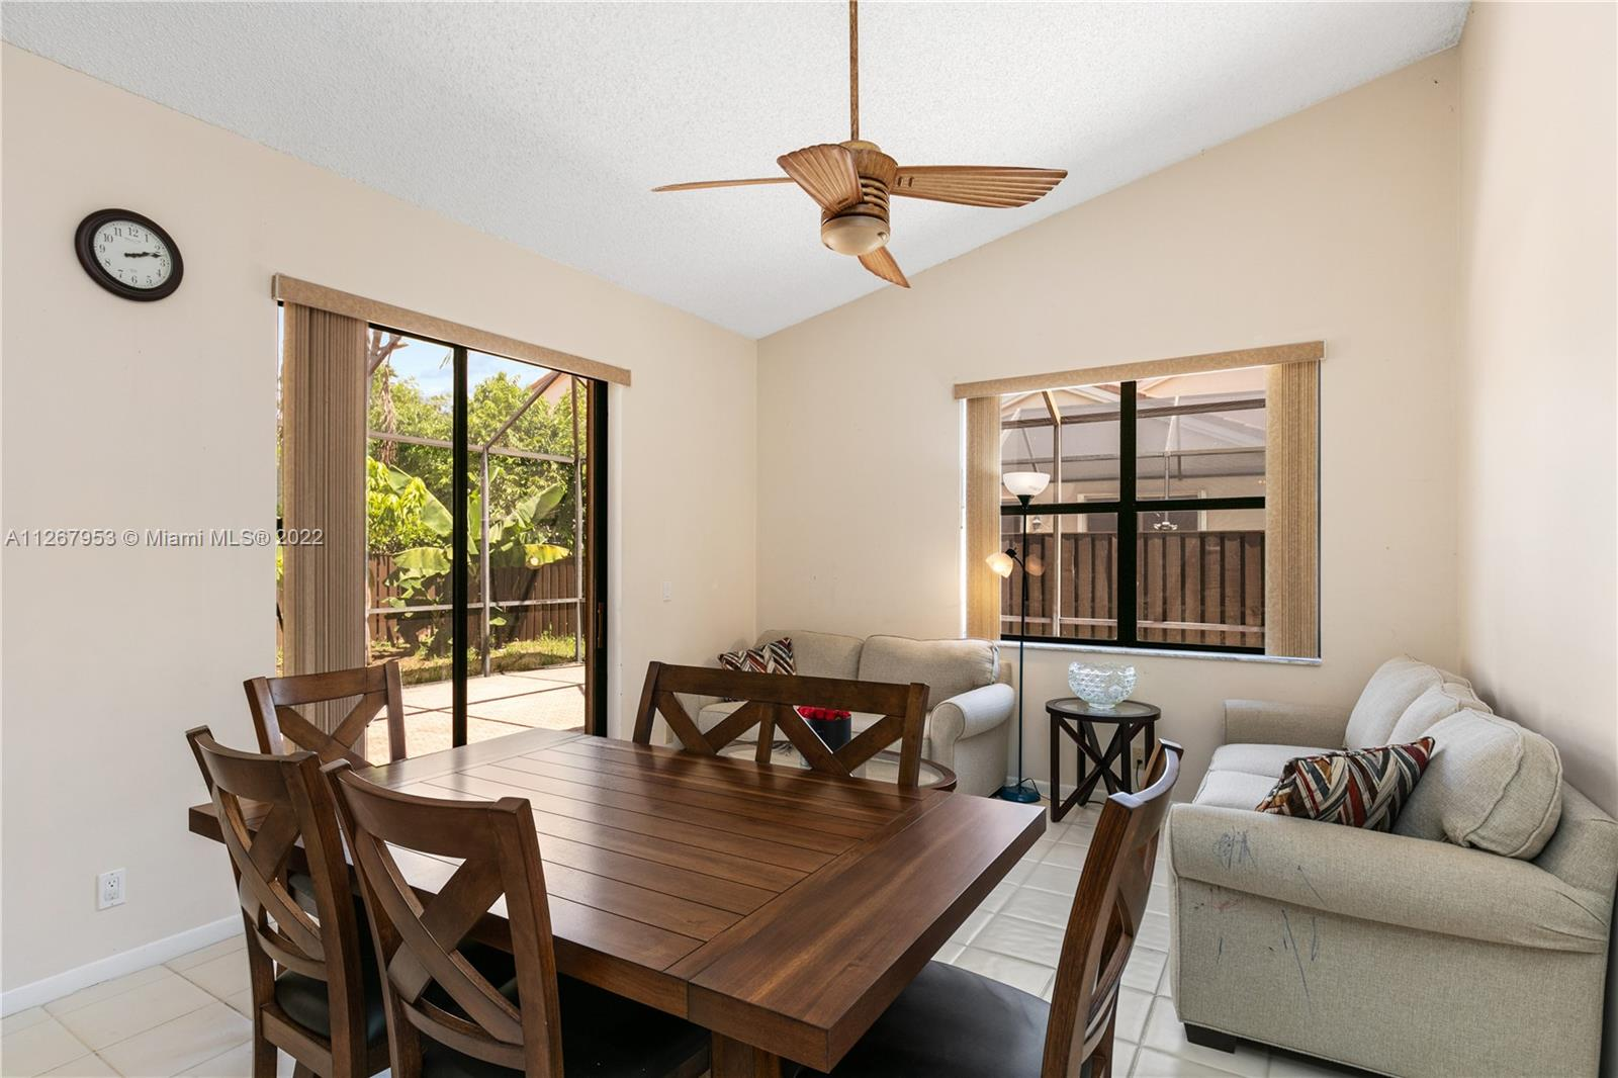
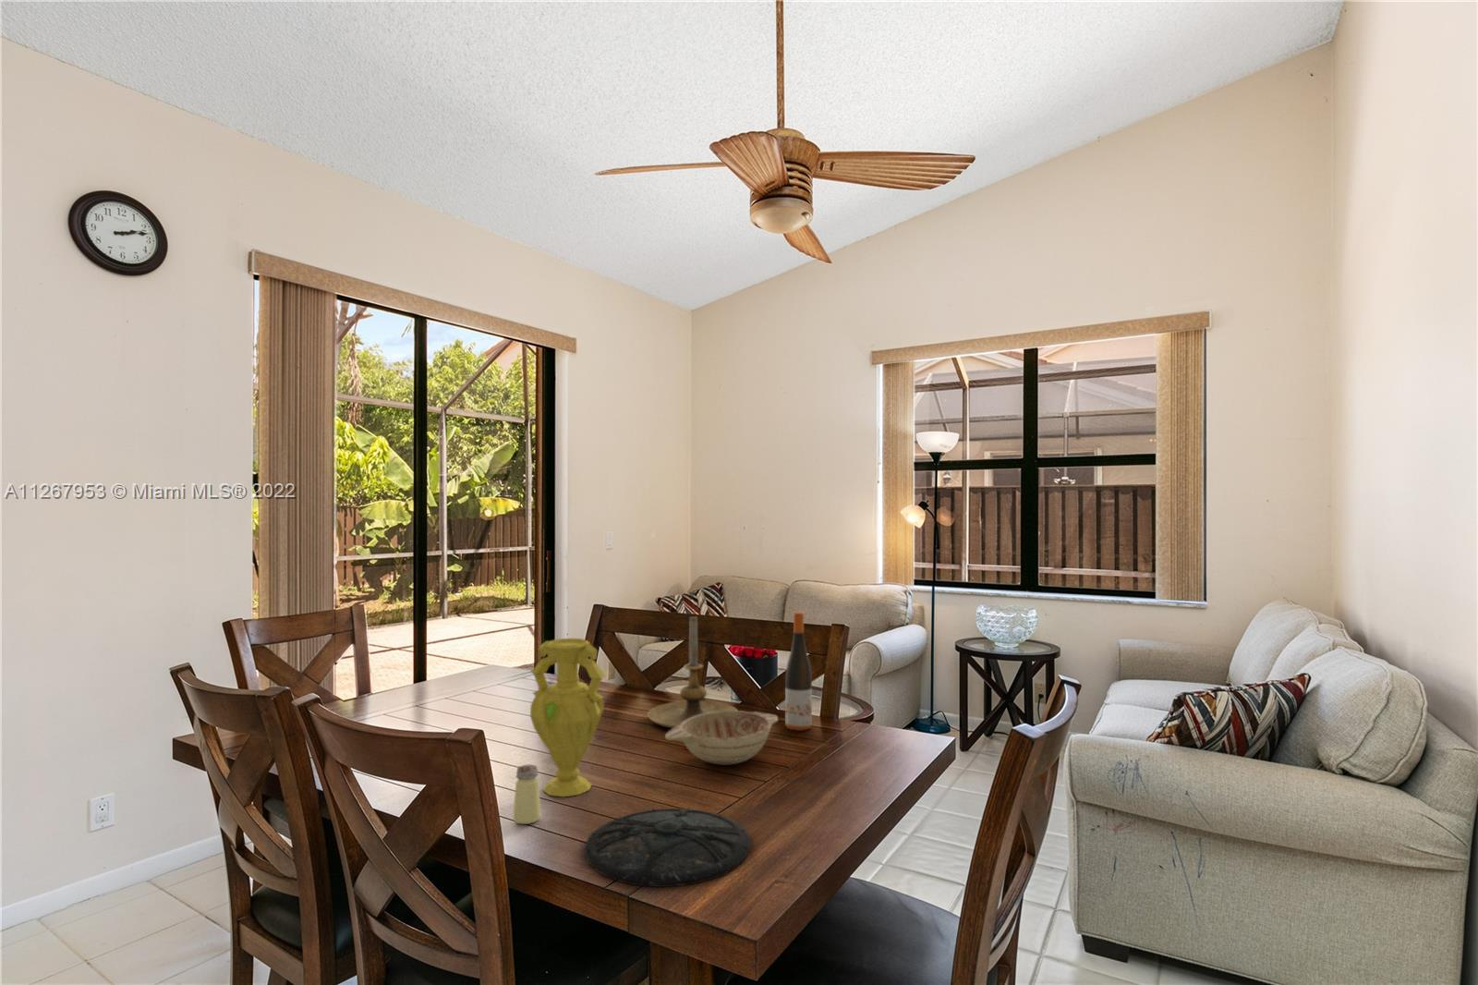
+ vase (567, 715)
+ saltshaker (526, 793)
+ decorative bowl (724, 740)
+ wine bottle (798, 669)
+ plate (668, 833)
+ candle holder (692, 667)
